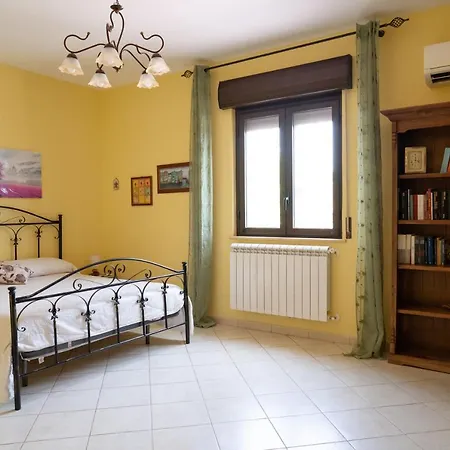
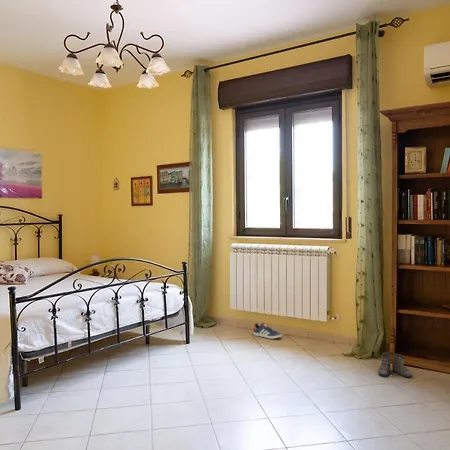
+ boots (392, 364)
+ sneaker (266, 329)
